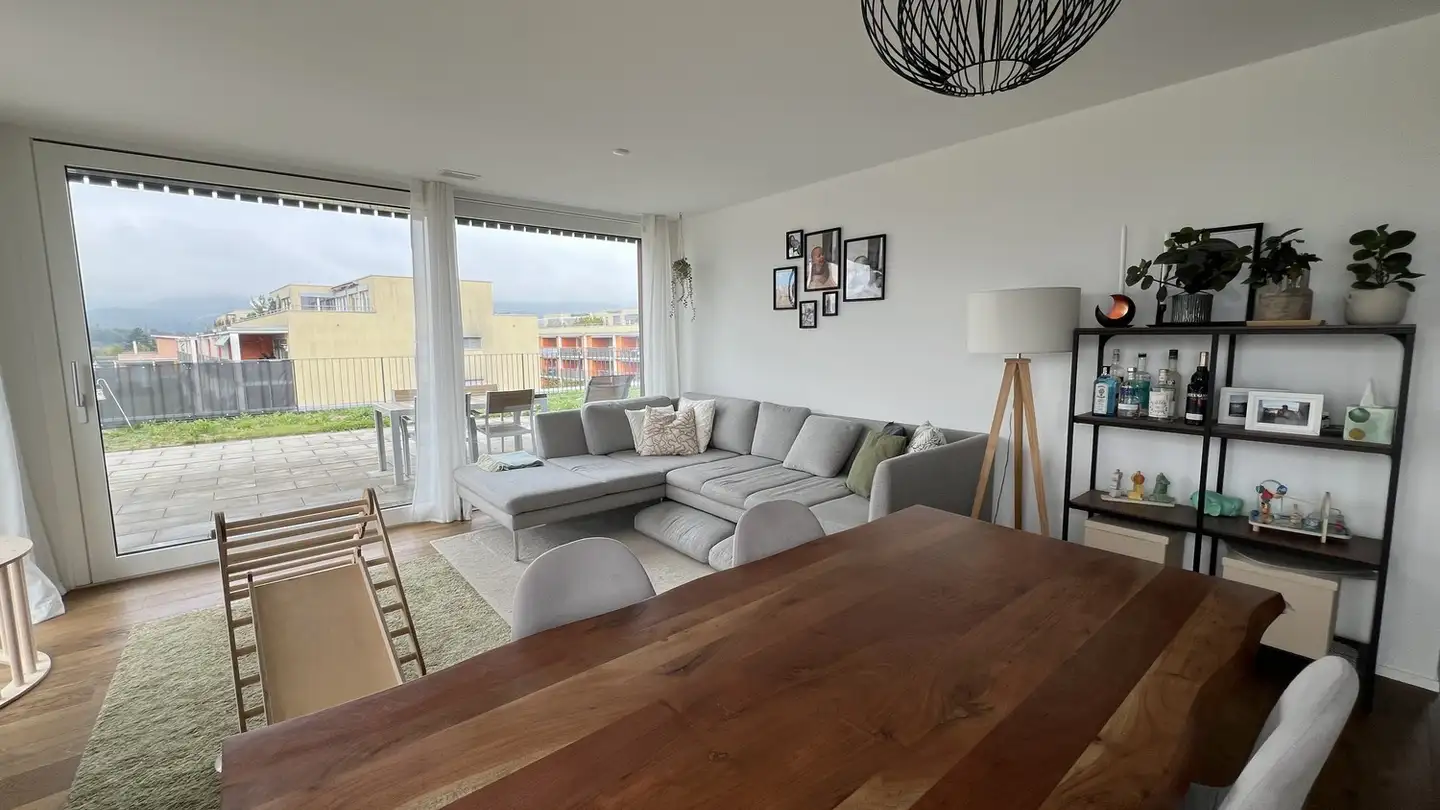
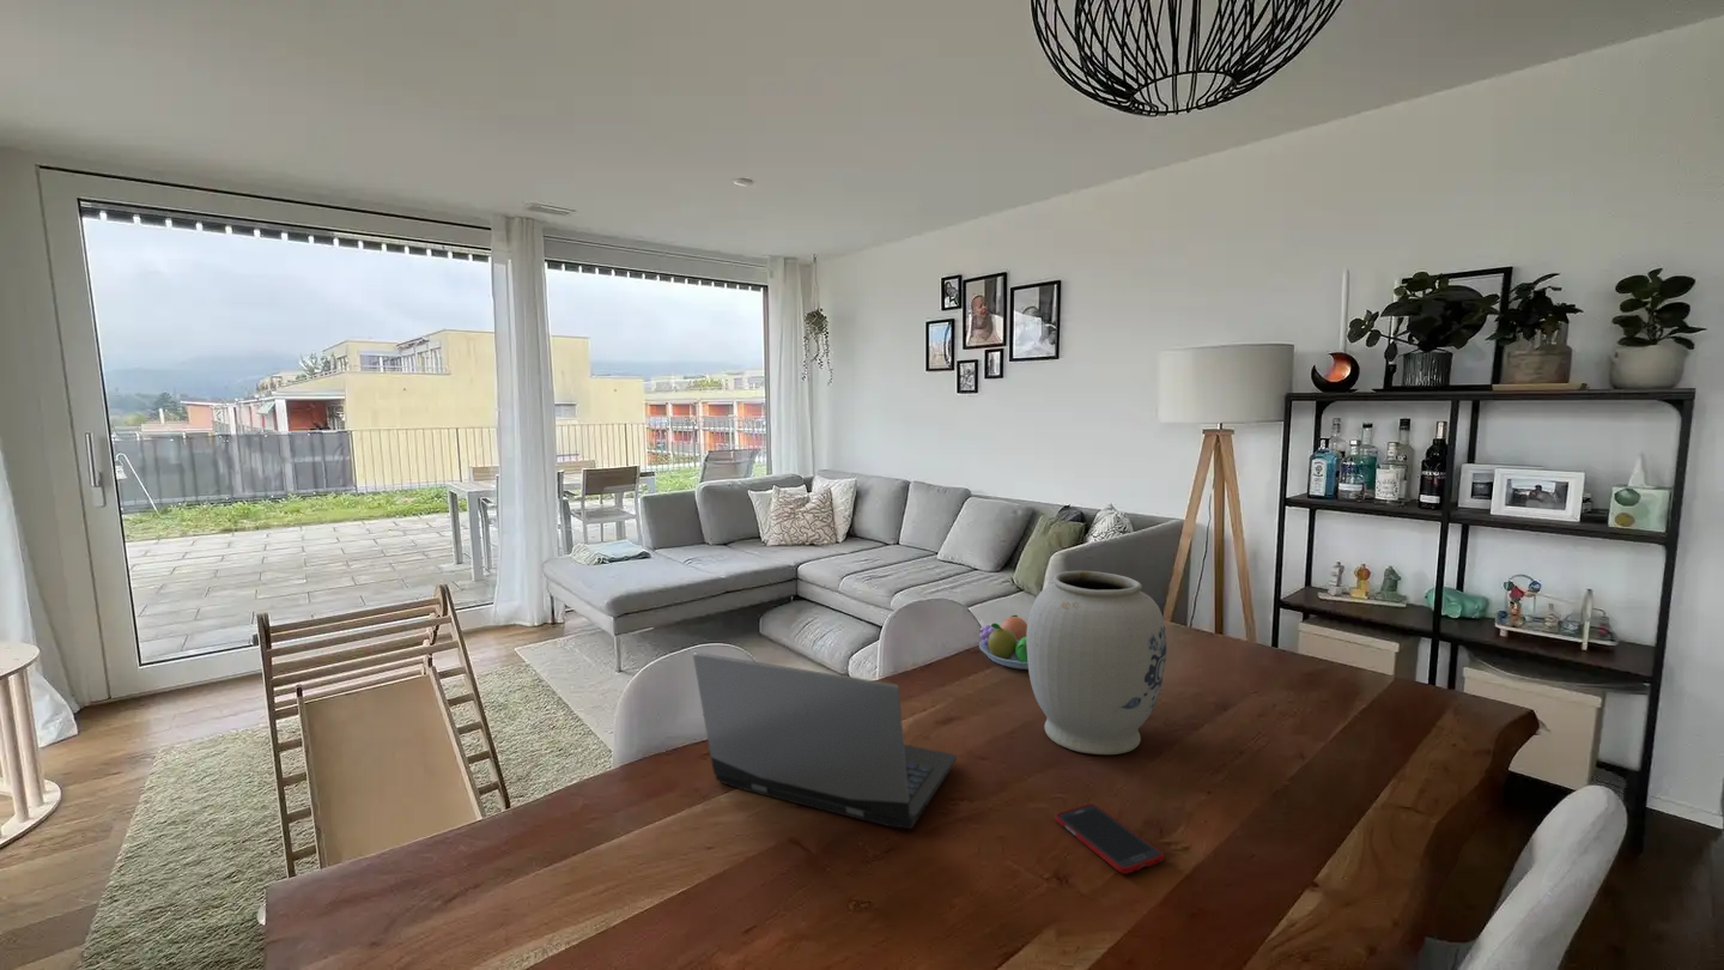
+ laptop computer (831, 711)
+ vase (1093, 657)
+ fruit bowl (1024, 638)
+ cell phone (1106, 836)
